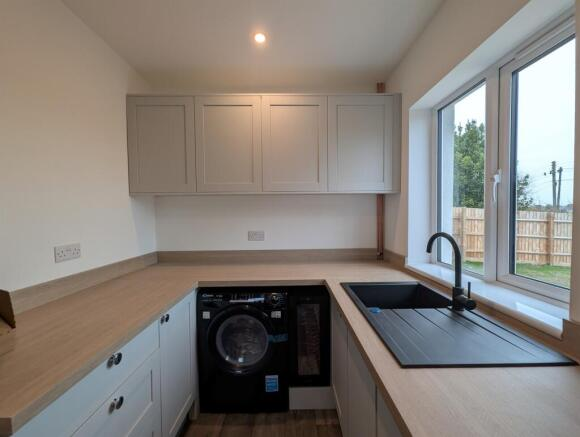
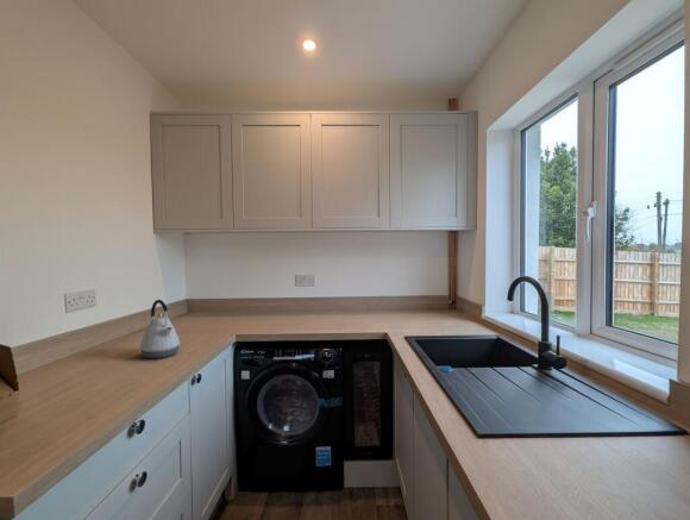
+ kettle (161, 326)
